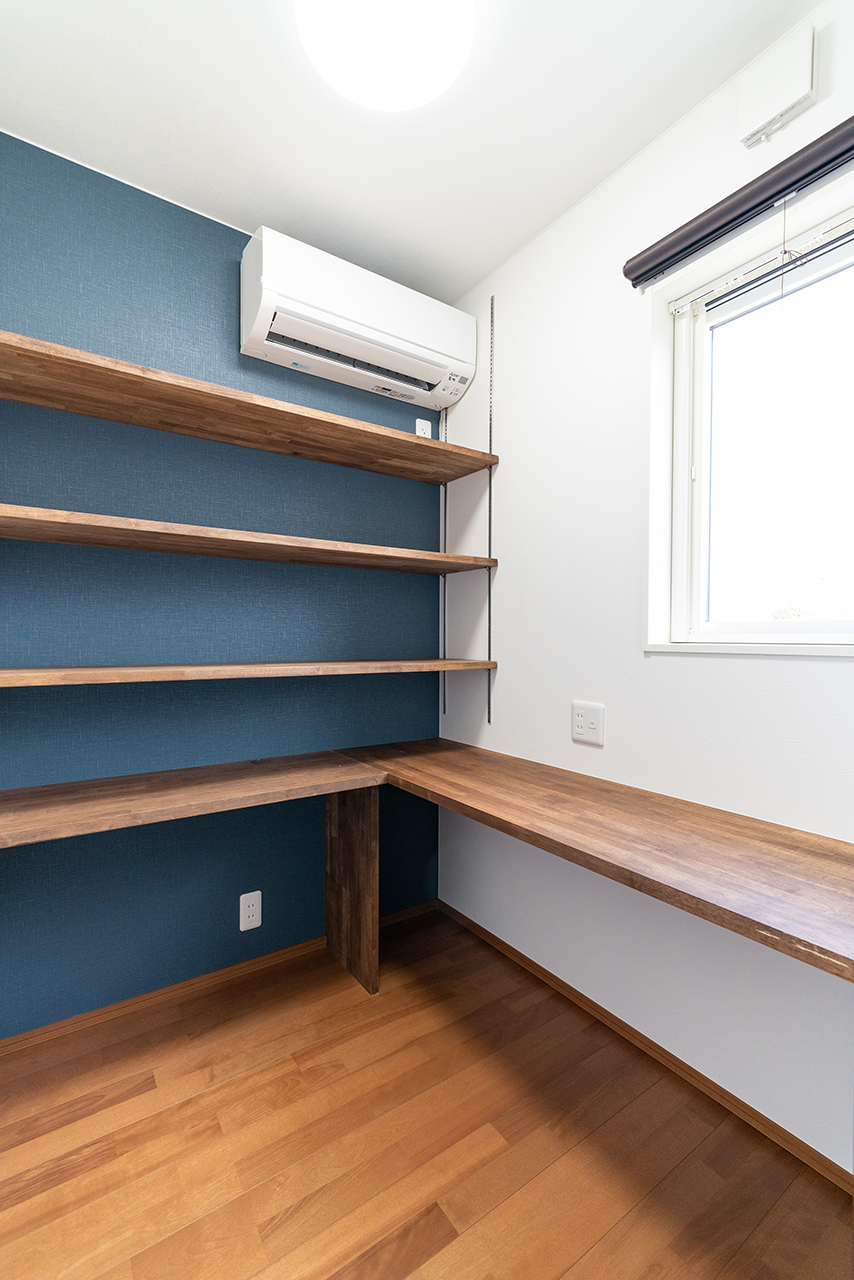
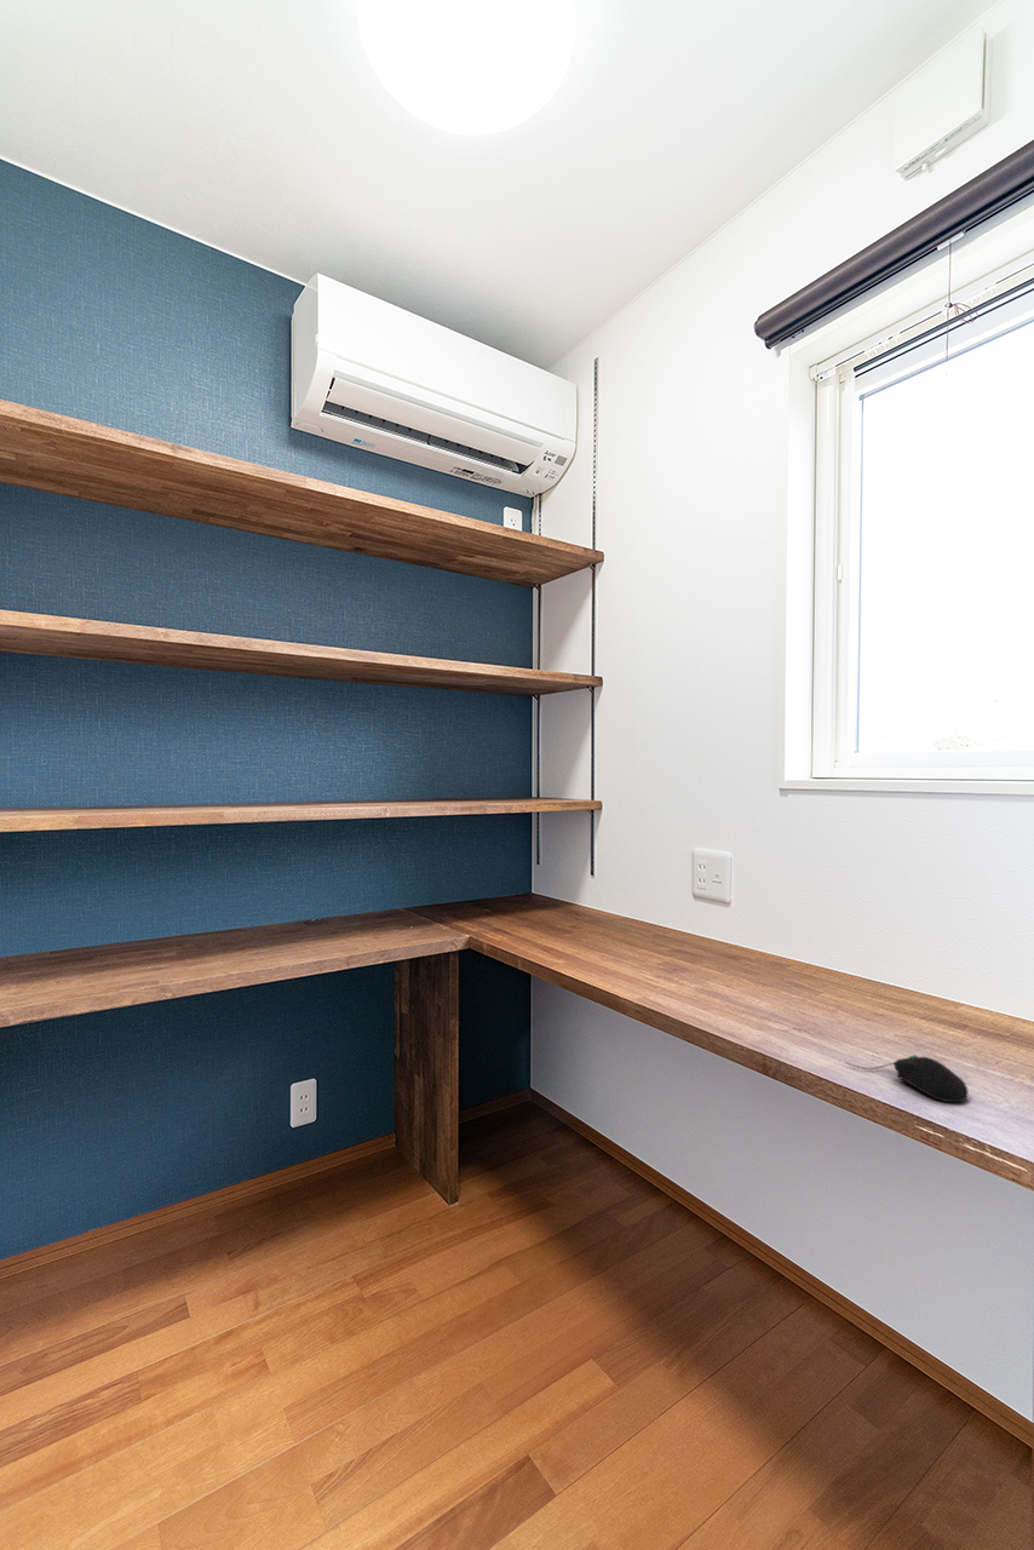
+ computer mouse (907, 1067)
